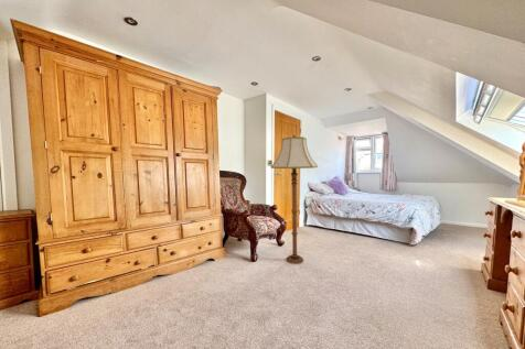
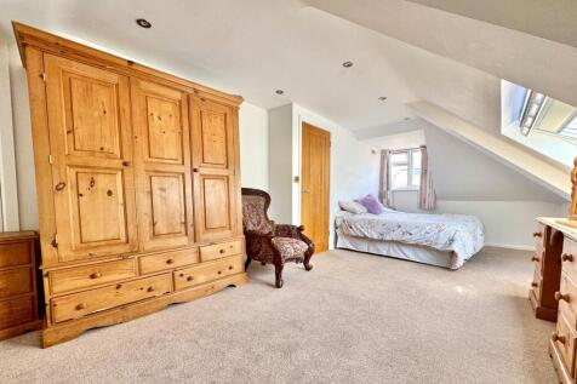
- floor lamp (294, 198)
